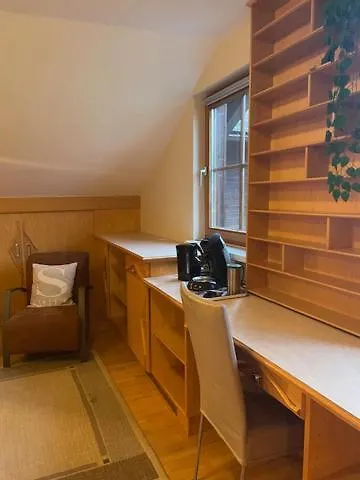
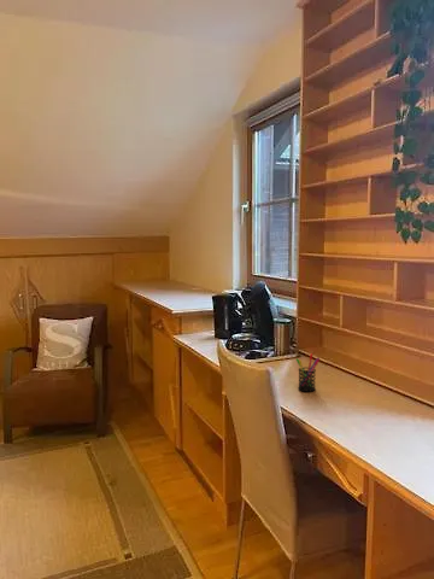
+ pen holder (305, 372)
